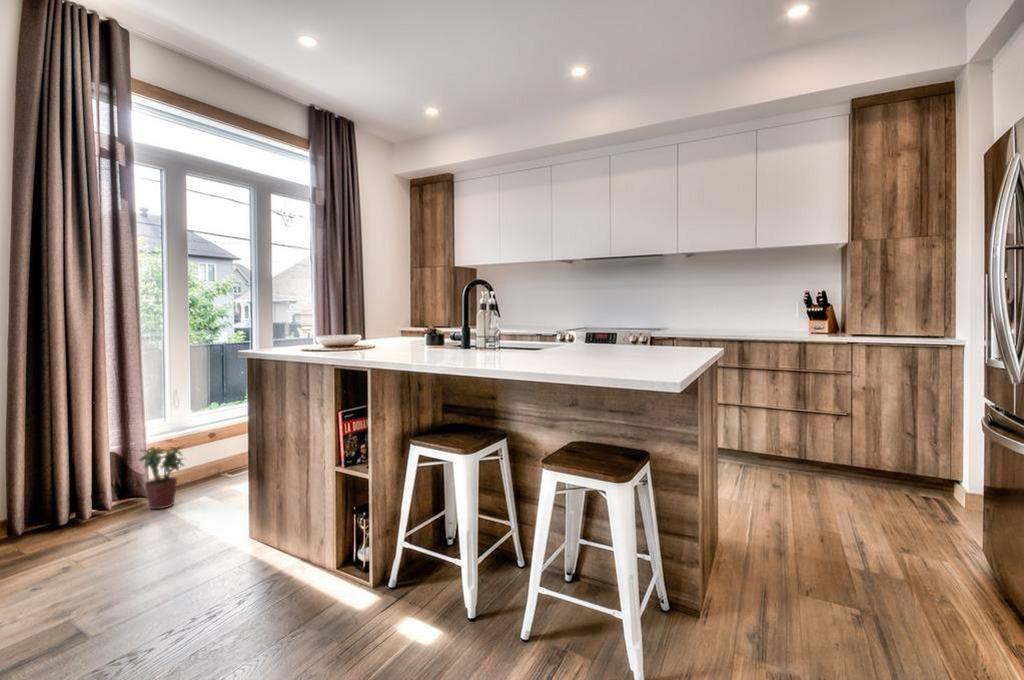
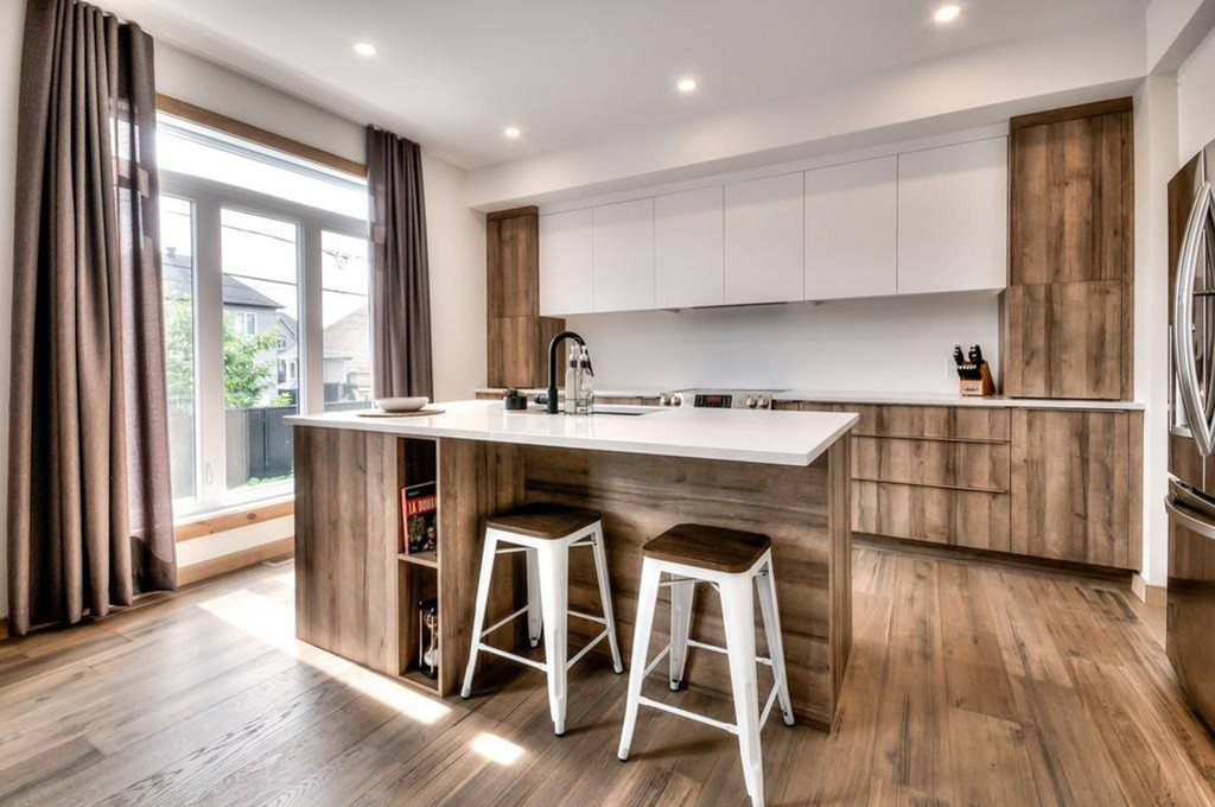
- potted plant (158, 475)
